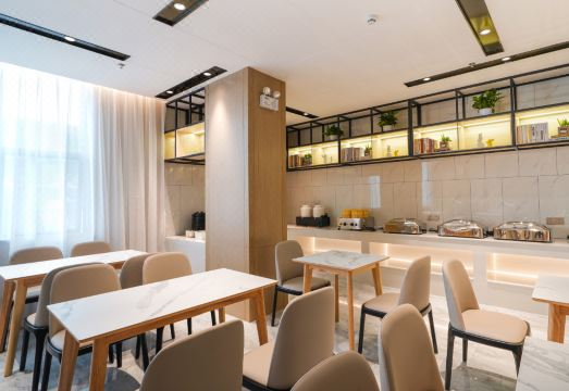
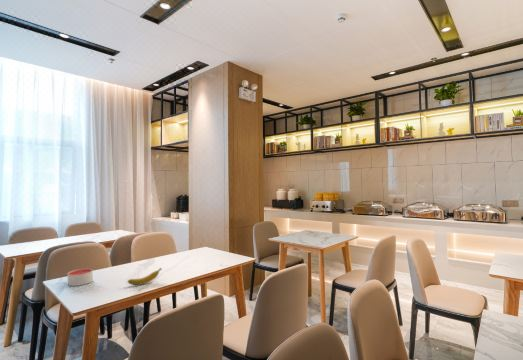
+ banana (145, 277)
+ candle (80, 276)
